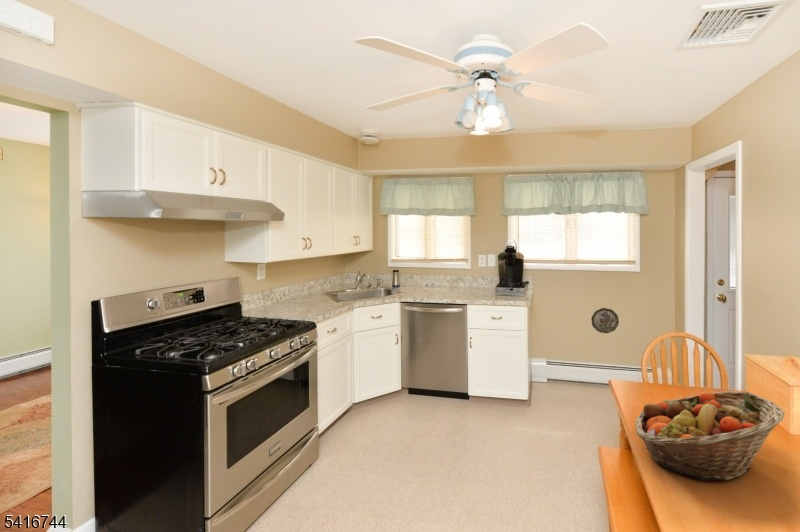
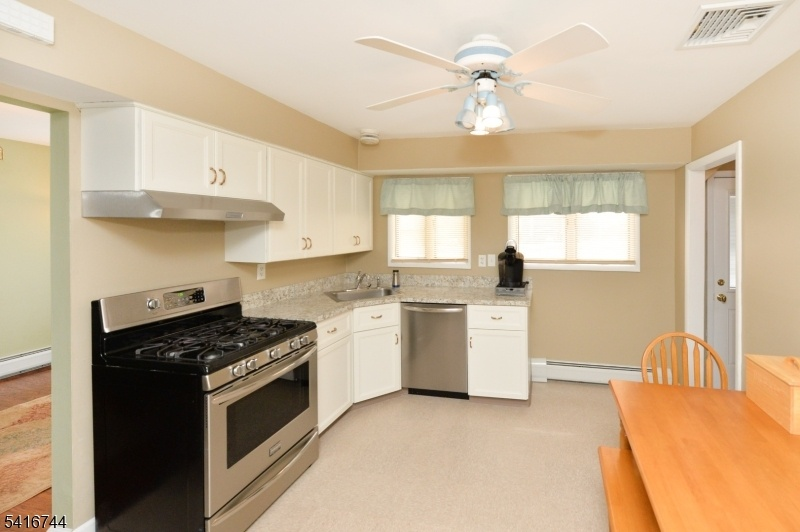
- fruit basket (702, 427)
- decorative plate (604, 320)
